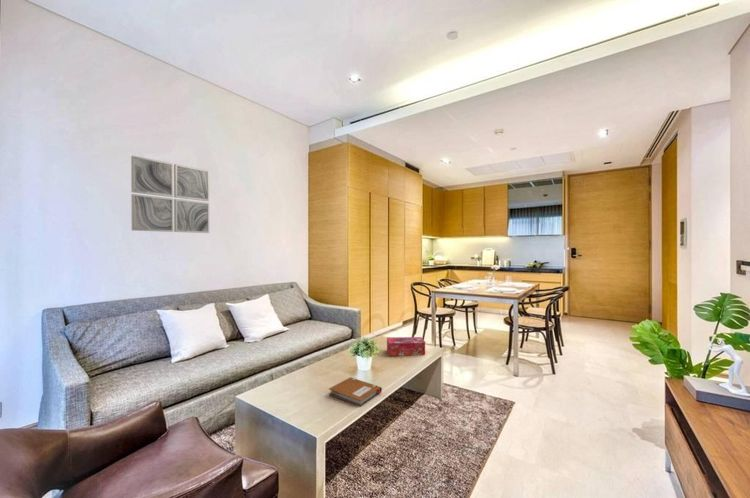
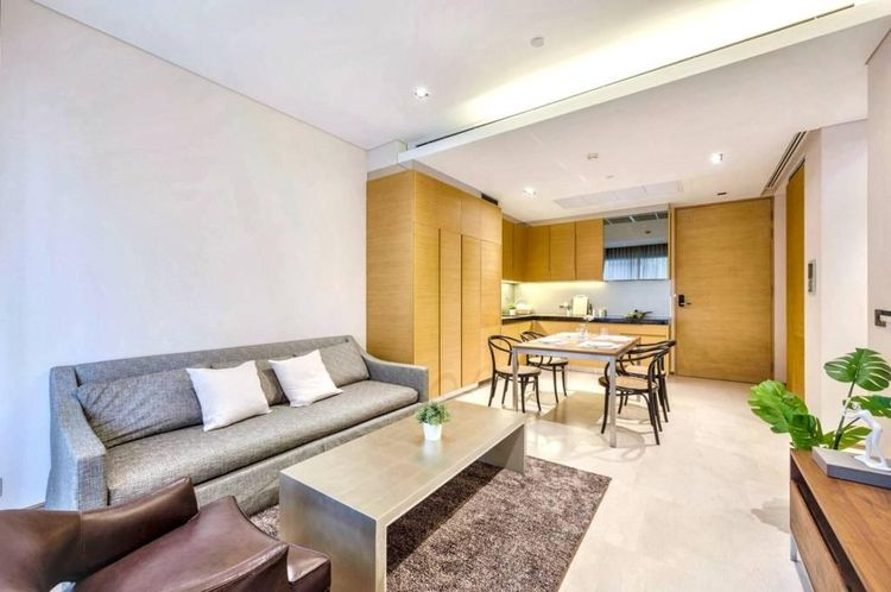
- notebook (356, 390)
- wall art (174, 199)
- tissue box (405, 346)
